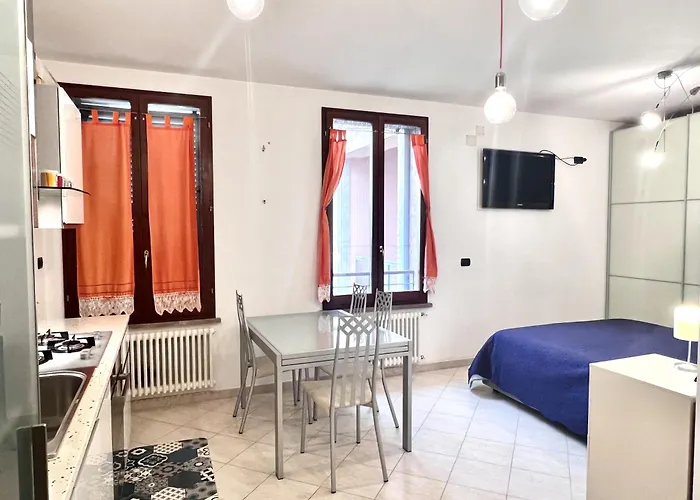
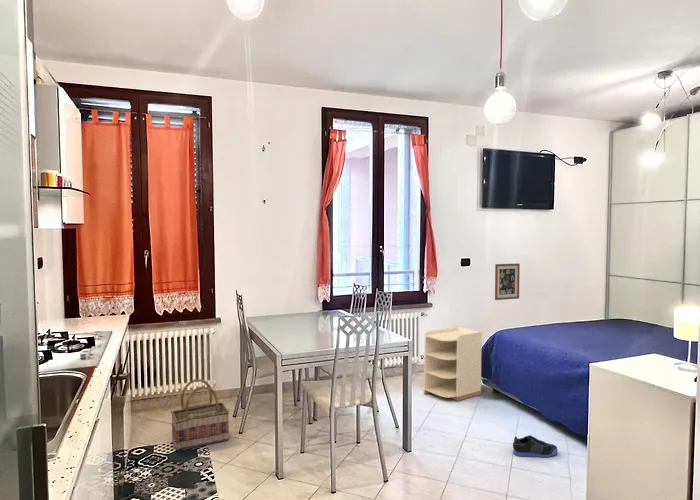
+ sneaker (535, 445)
+ wall art (507, 281)
+ basket (200, 411)
+ nightstand (452, 362)
